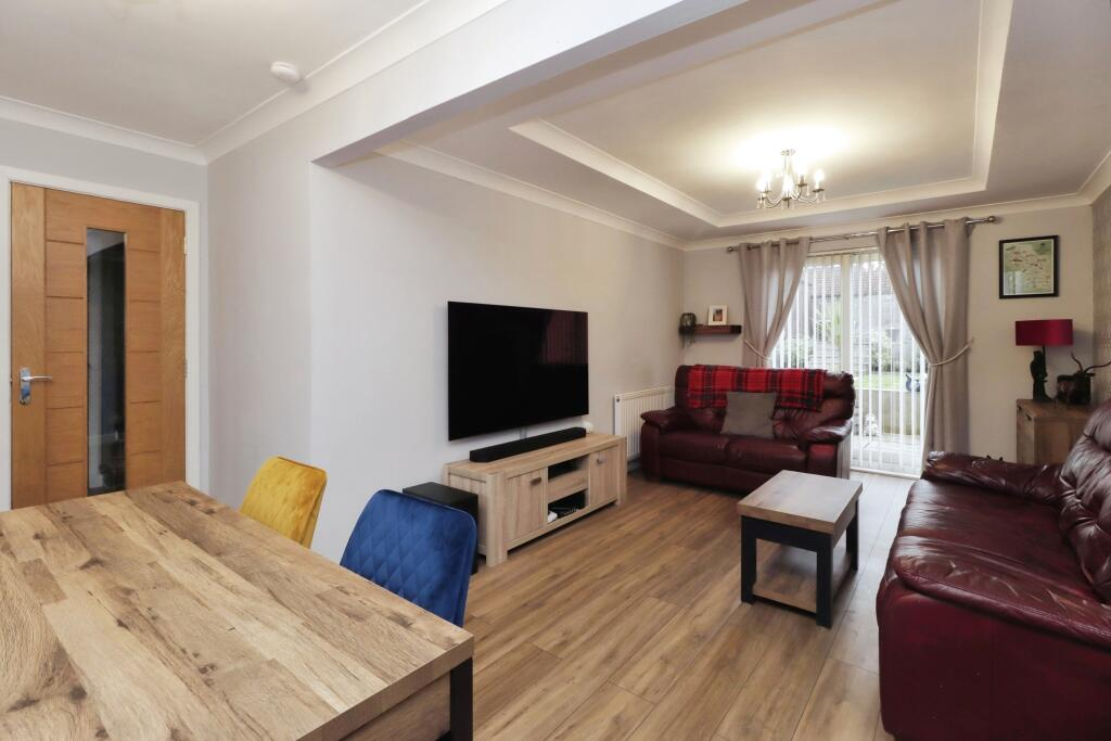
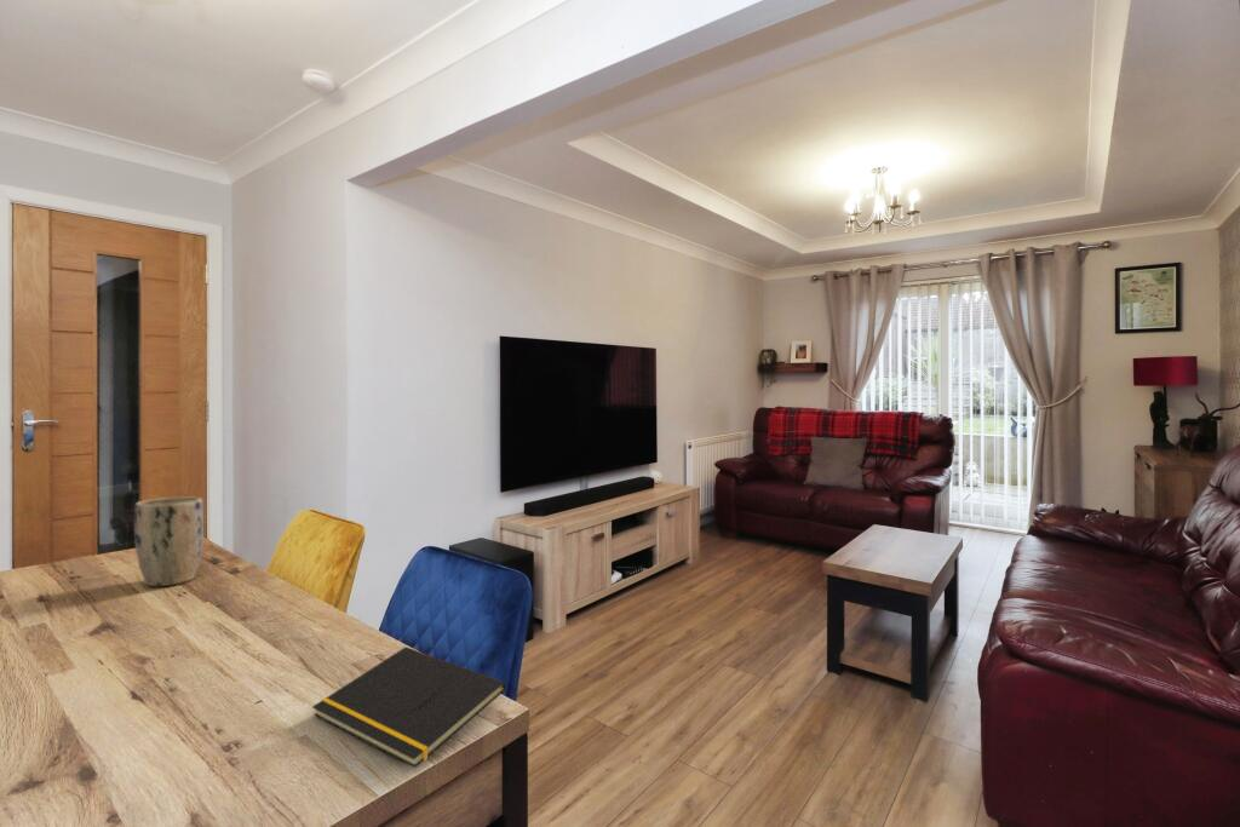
+ plant pot (170, 540)
+ notepad (409, 697)
